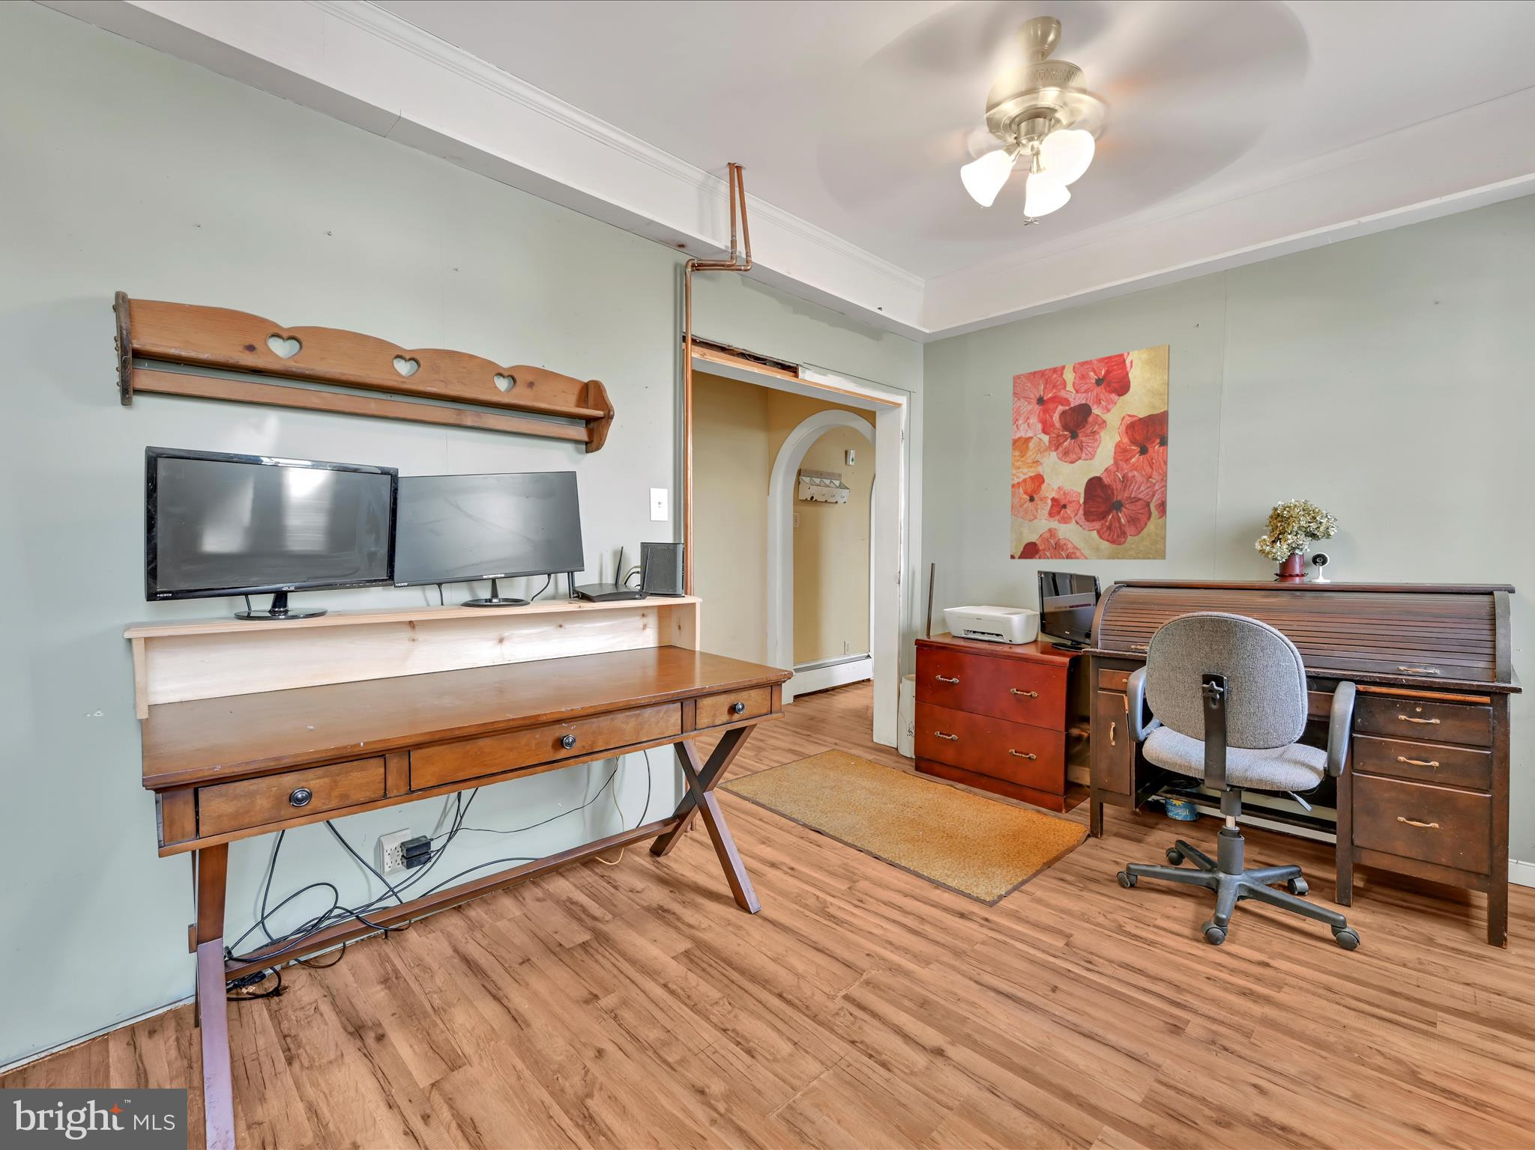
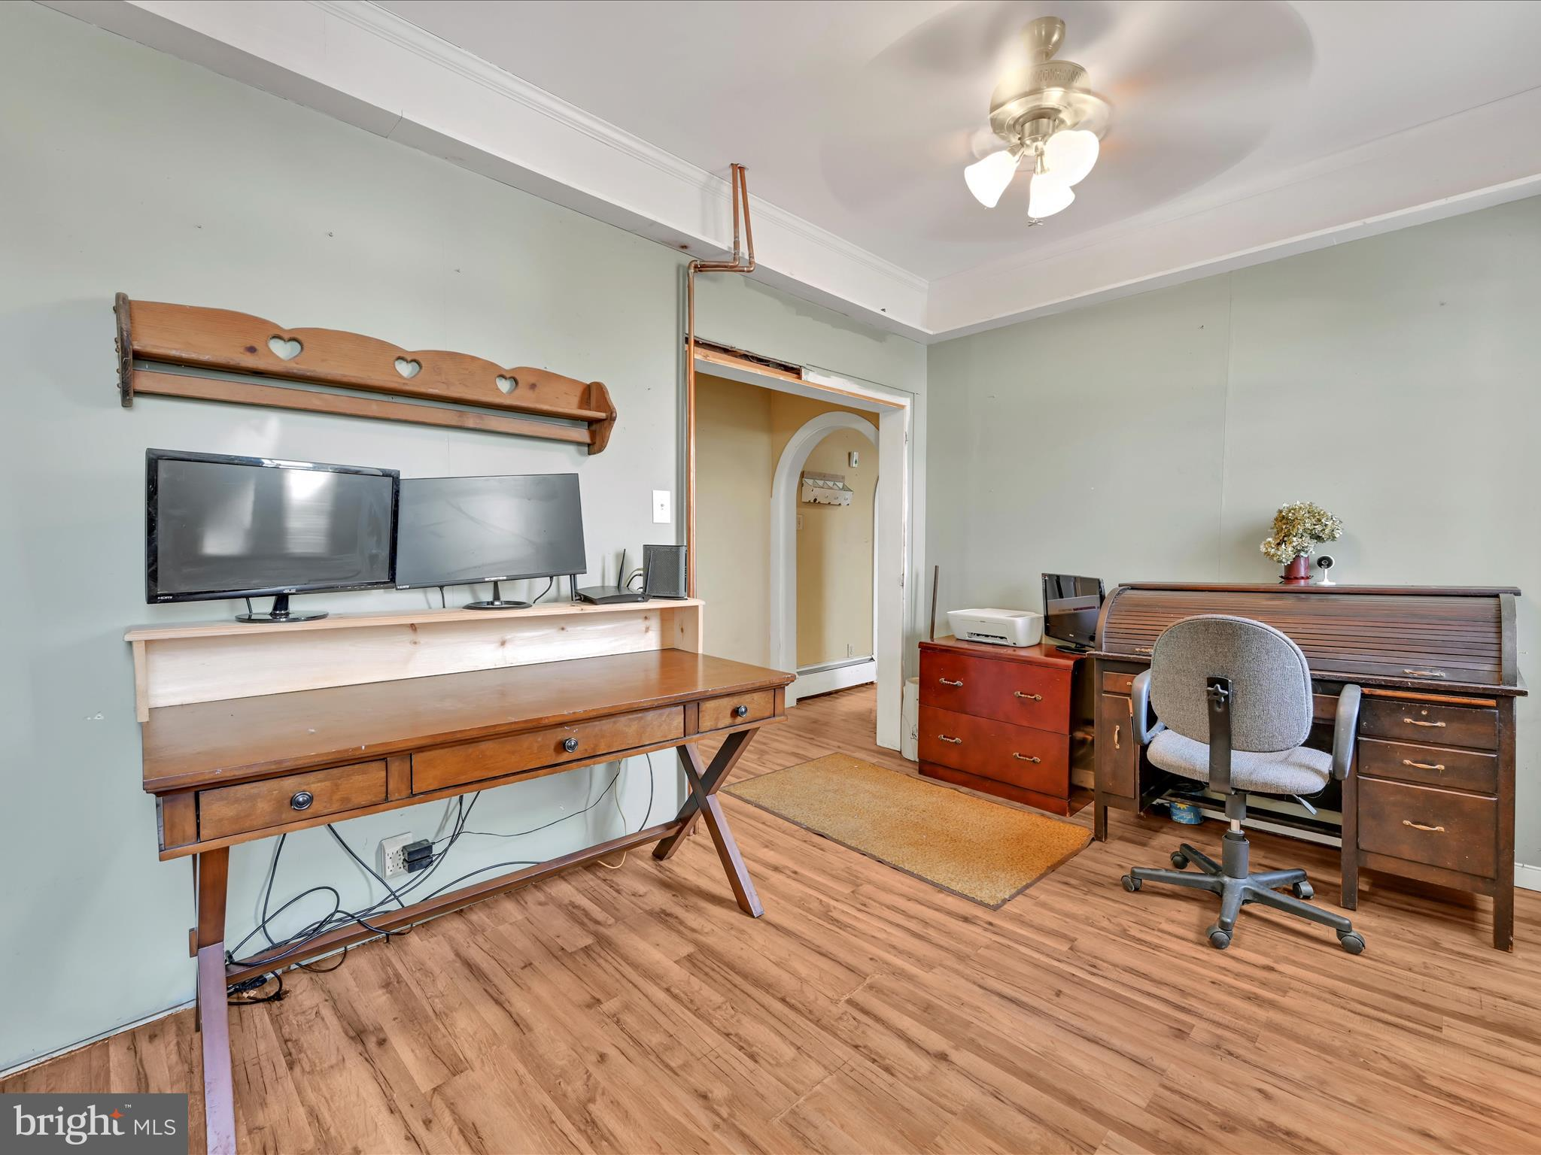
- wall art (1083, 460)
